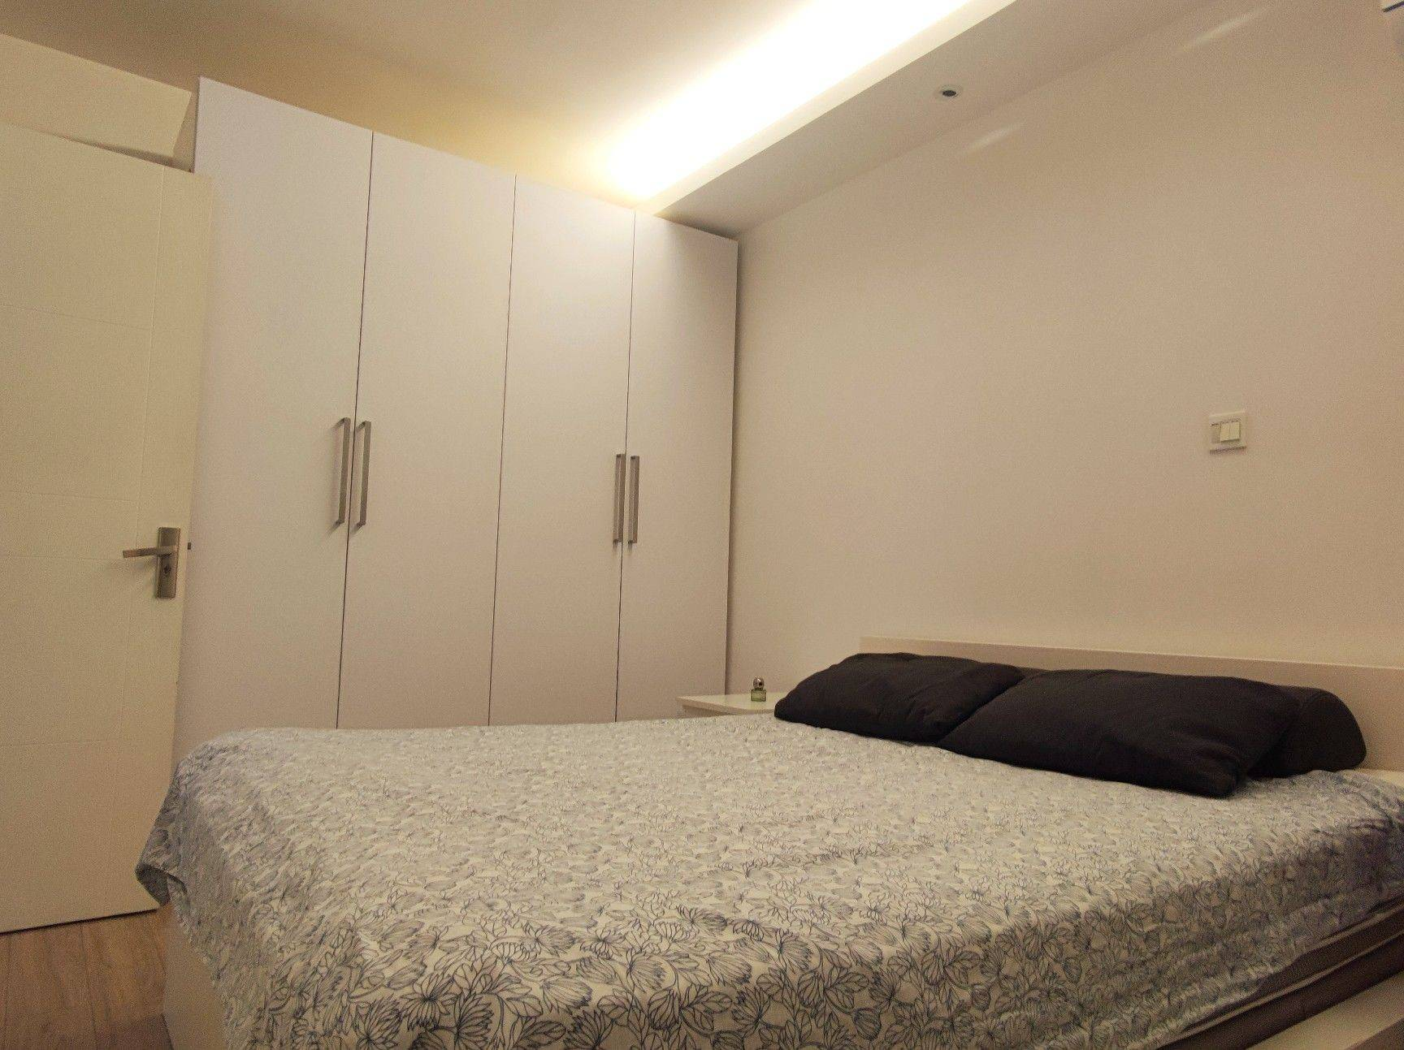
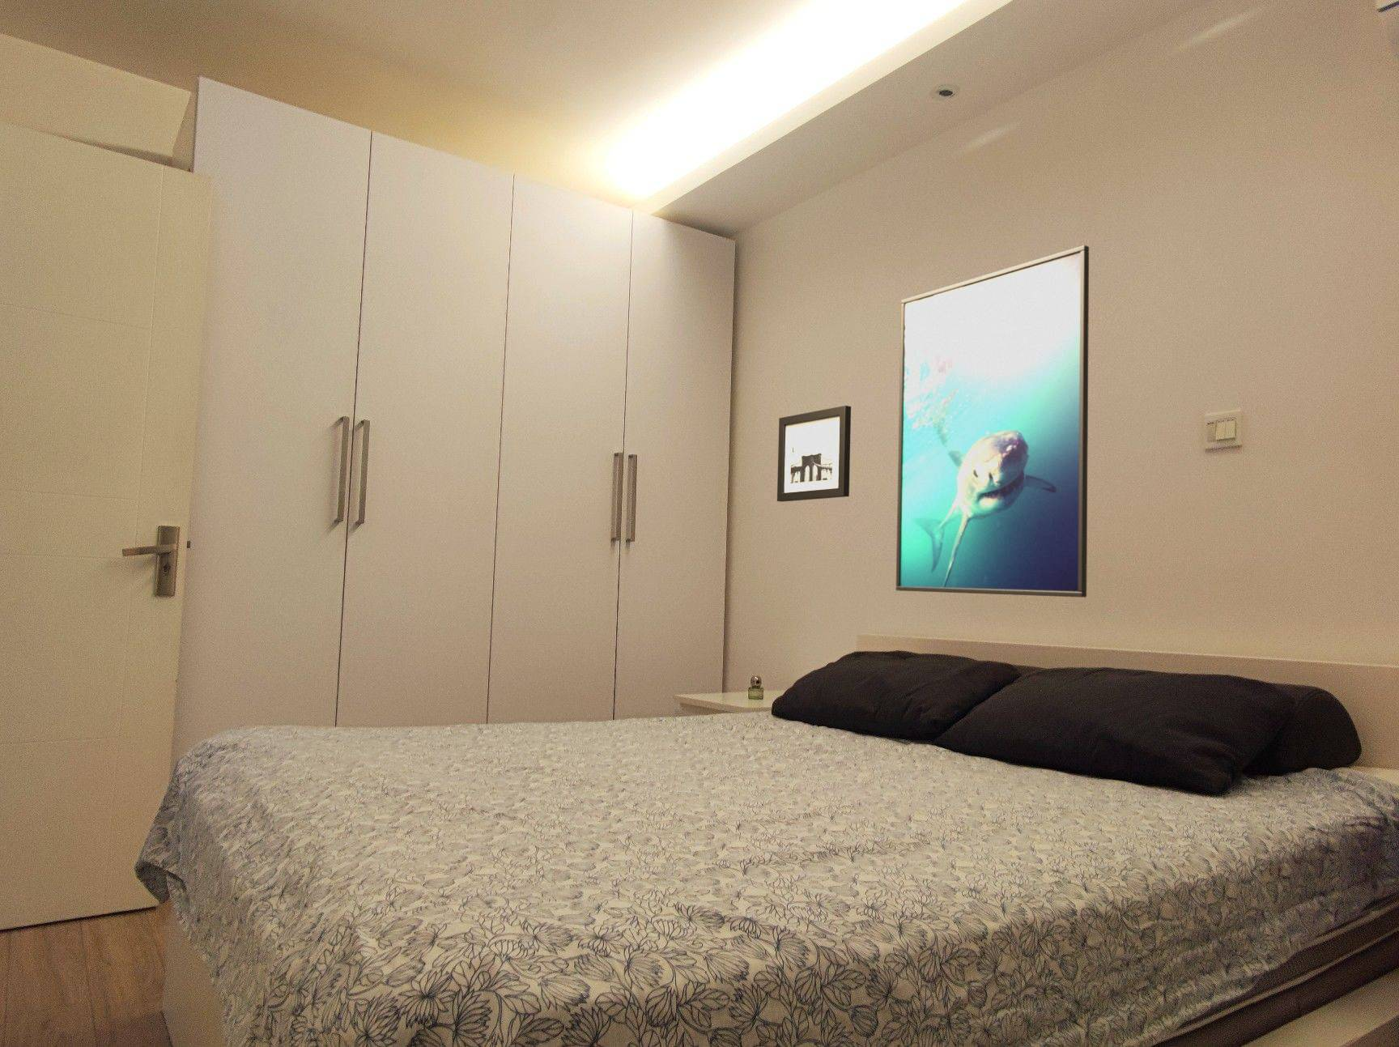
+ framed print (983, 432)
+ wall art (812, 455)
